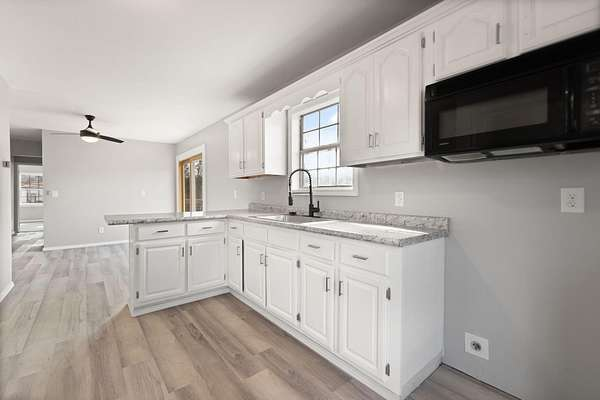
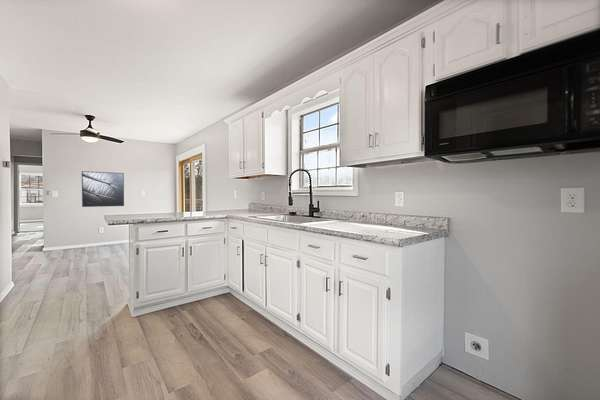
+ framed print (103, 189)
